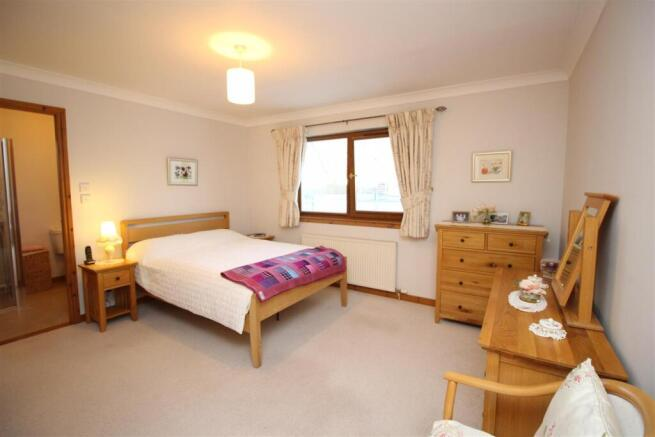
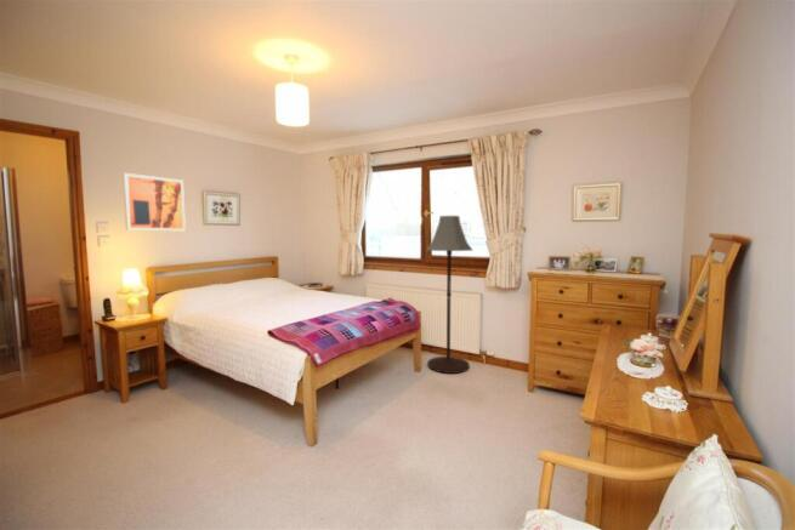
+ wall art (155, 204)
+ floor lamp (448, 291)
